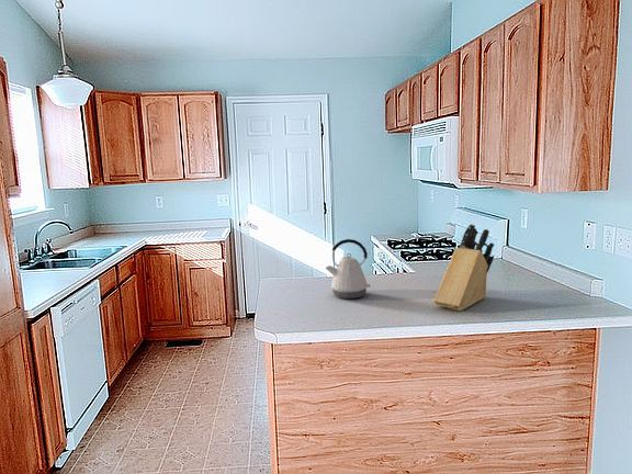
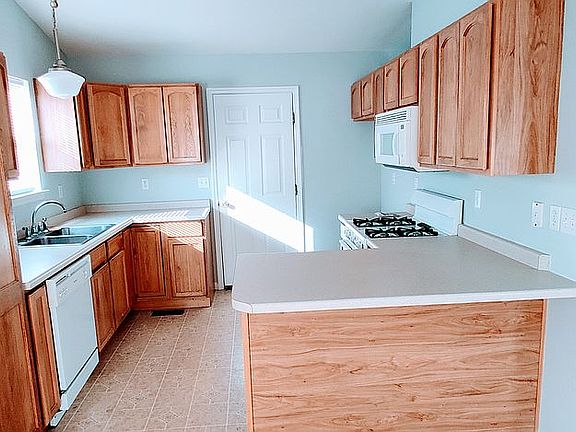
- kettle (347, 267)
- knife block (465, 263)
